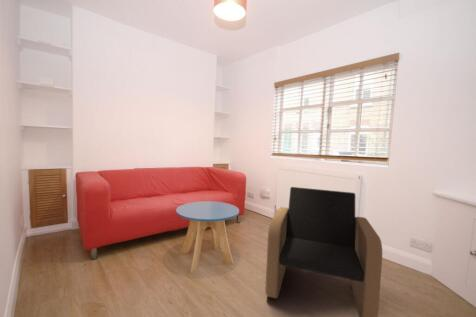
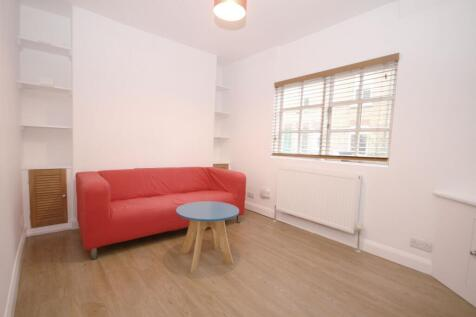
- armchair (319, 243)
